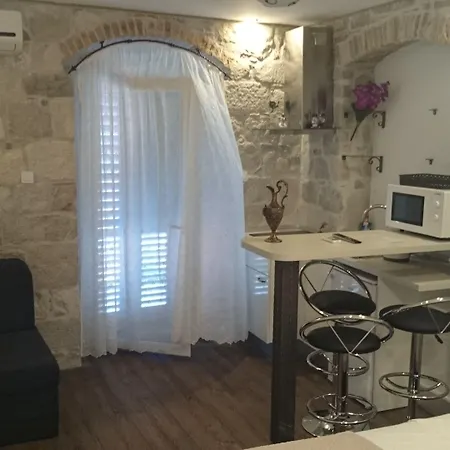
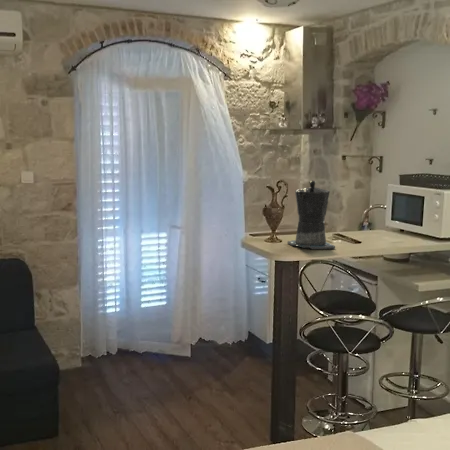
+ coffee maker (311, 213)
